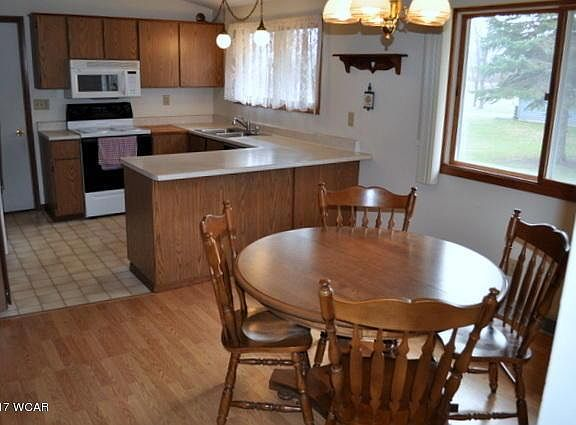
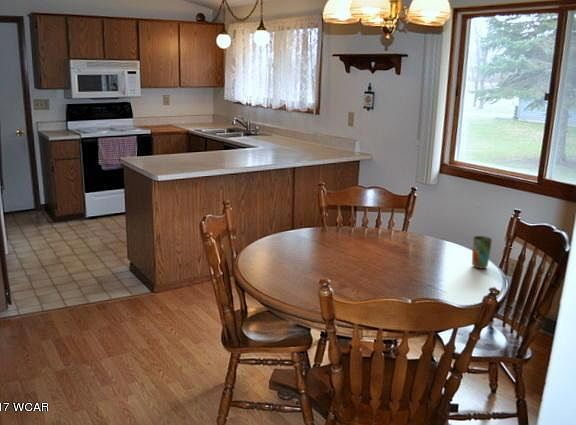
+ cup (481, 252)
